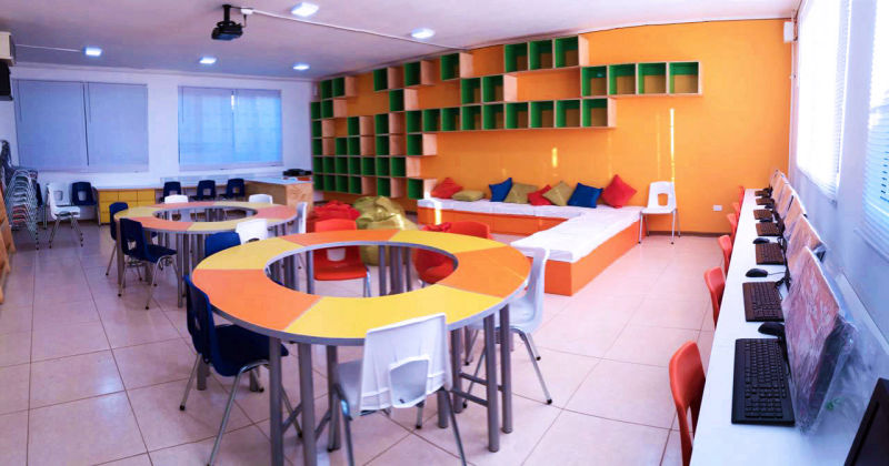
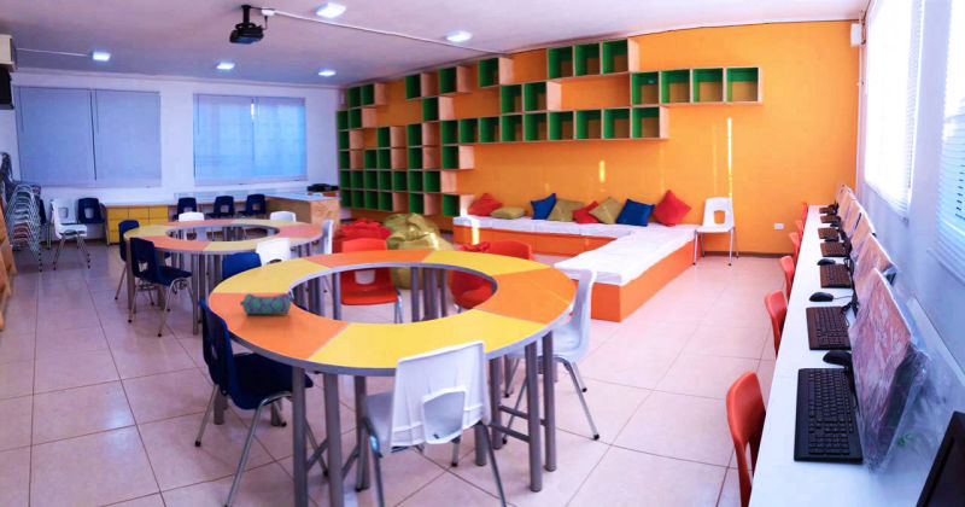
+ pencil case (267, 303)
